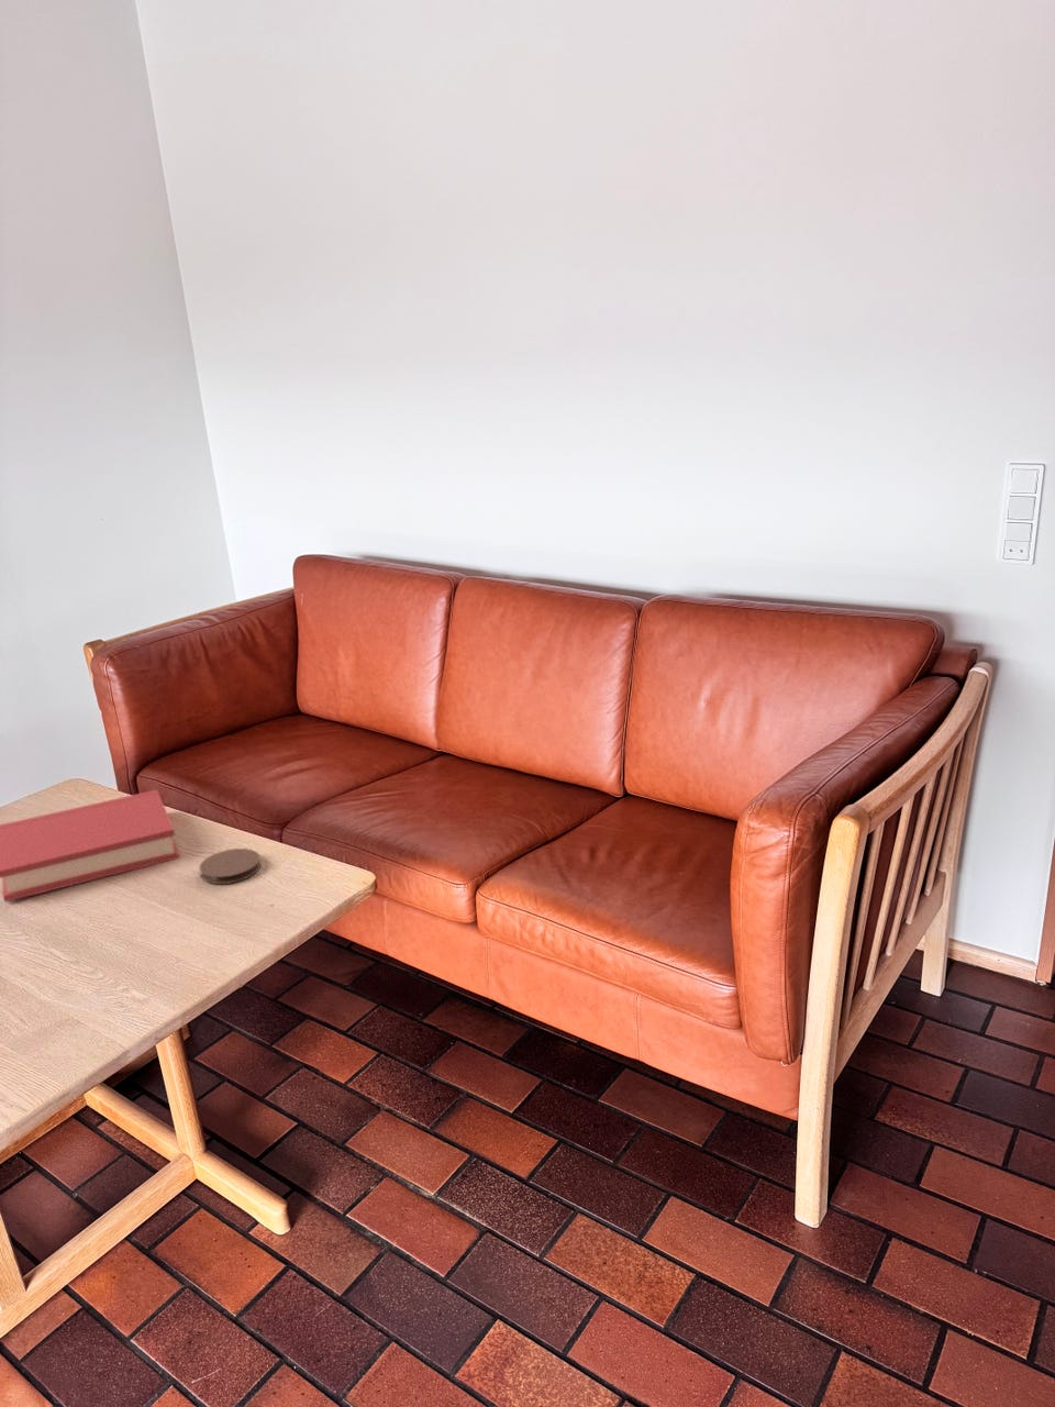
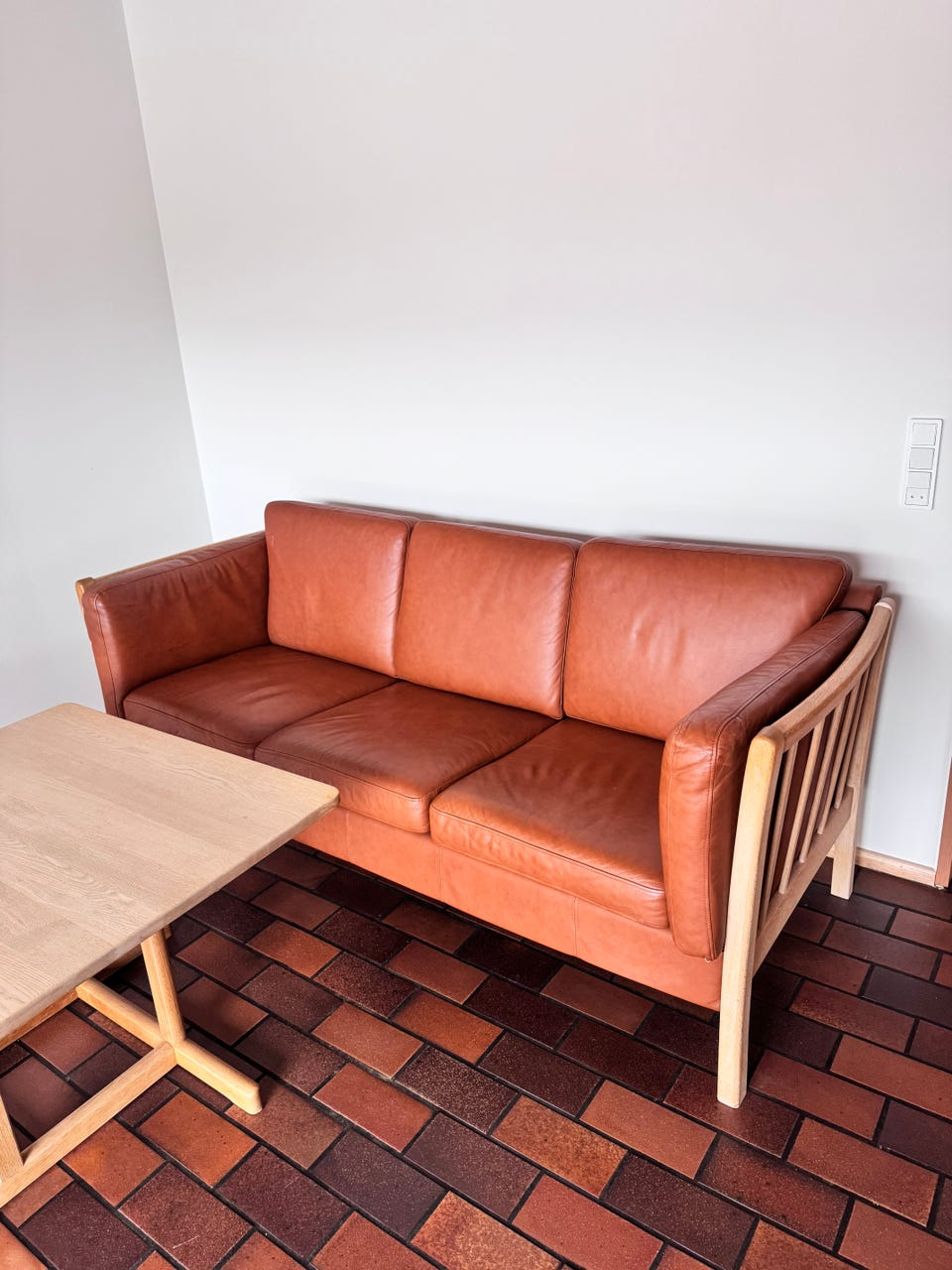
- coaster (229, 865)
- hardback book (85, 841)
